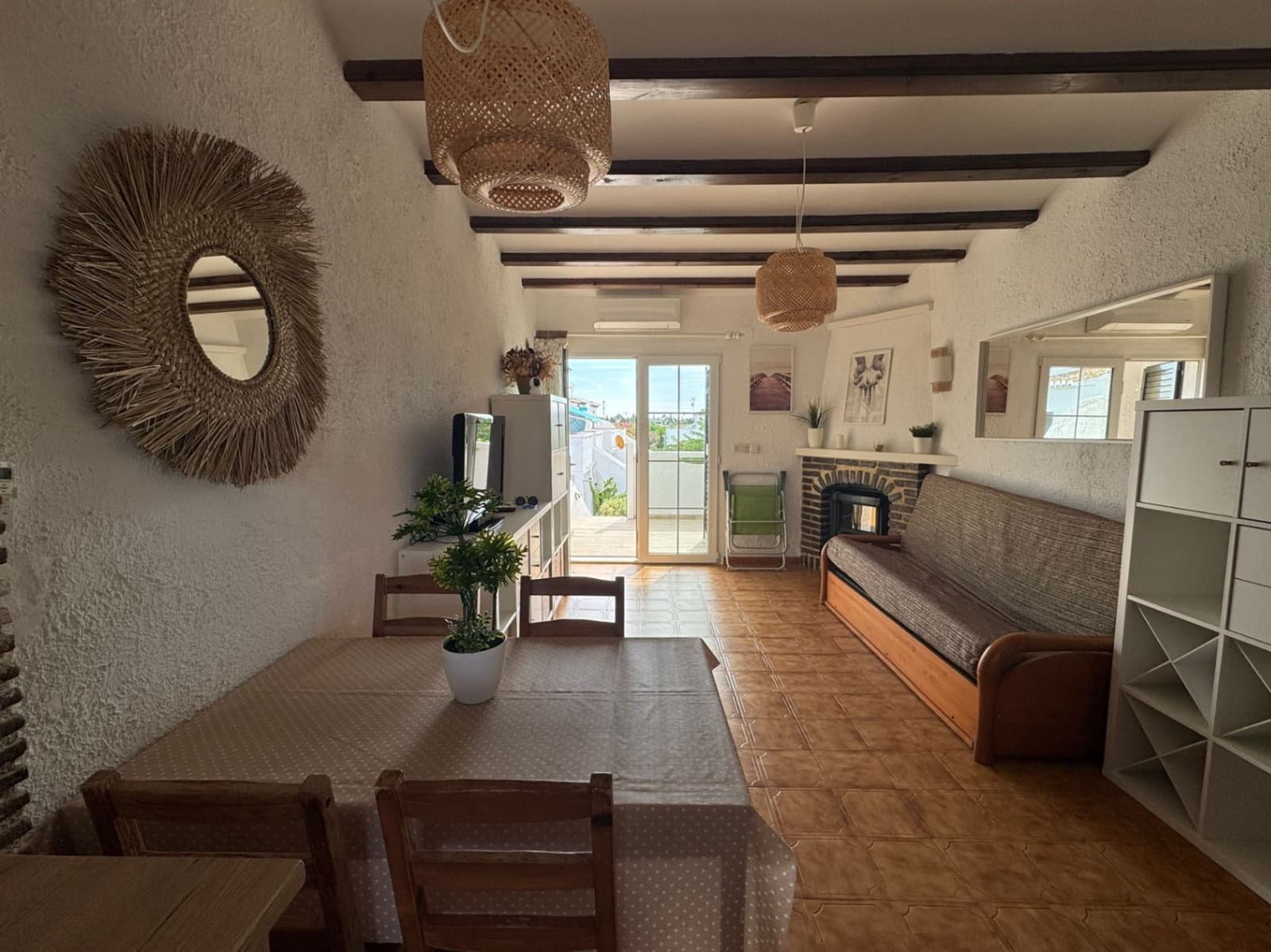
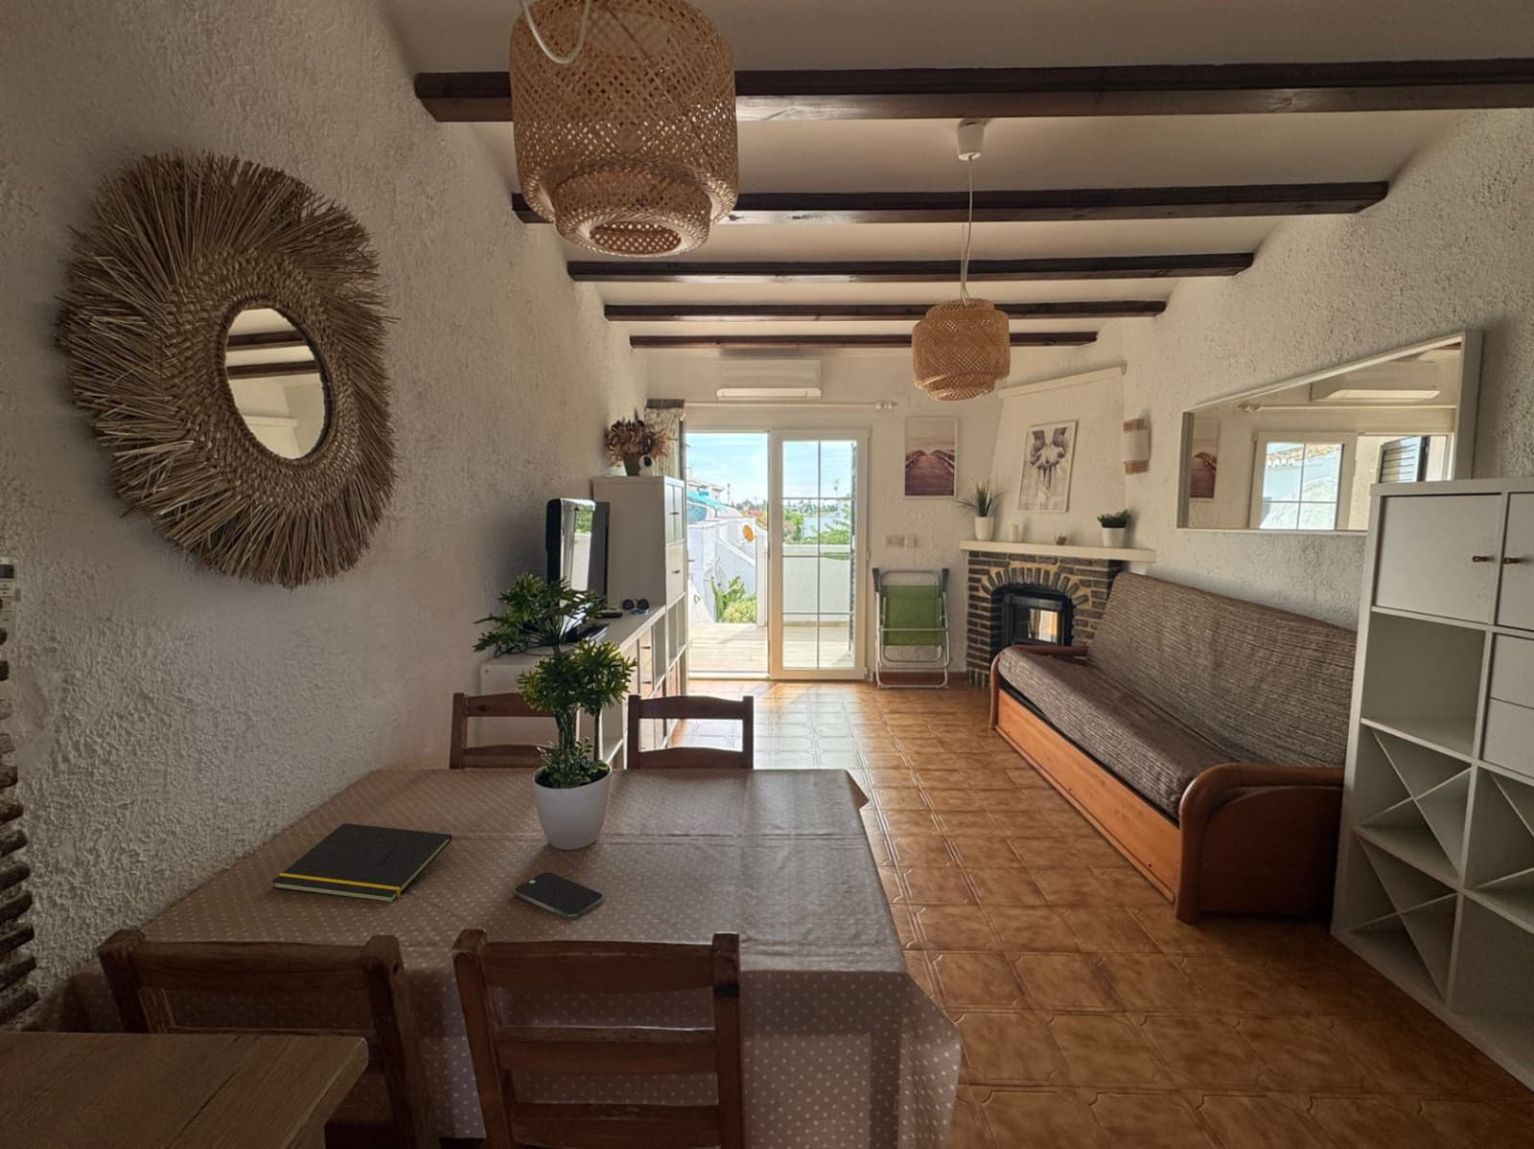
+ smartphone (558, 894)
+ notepad (366, 859)
